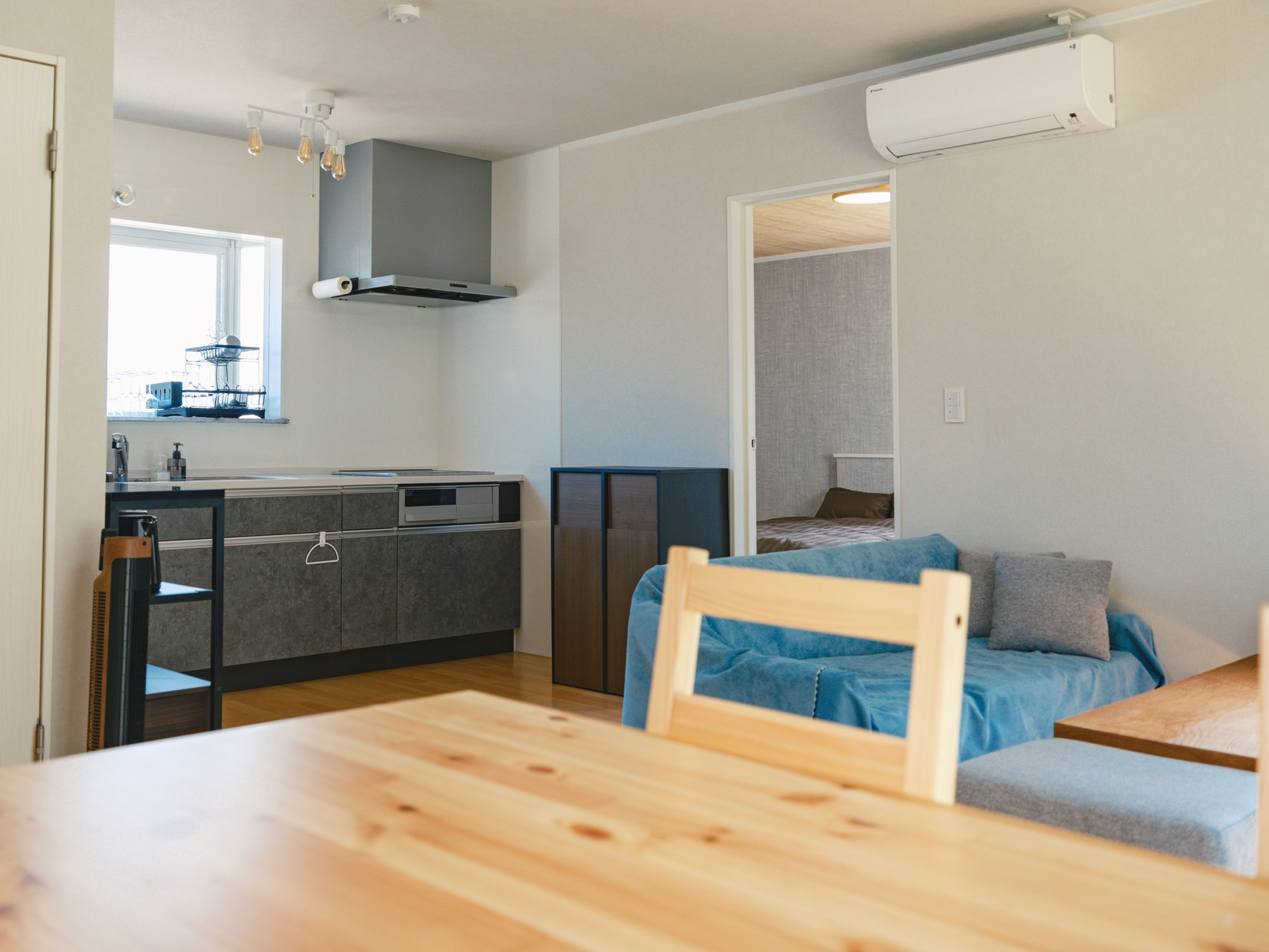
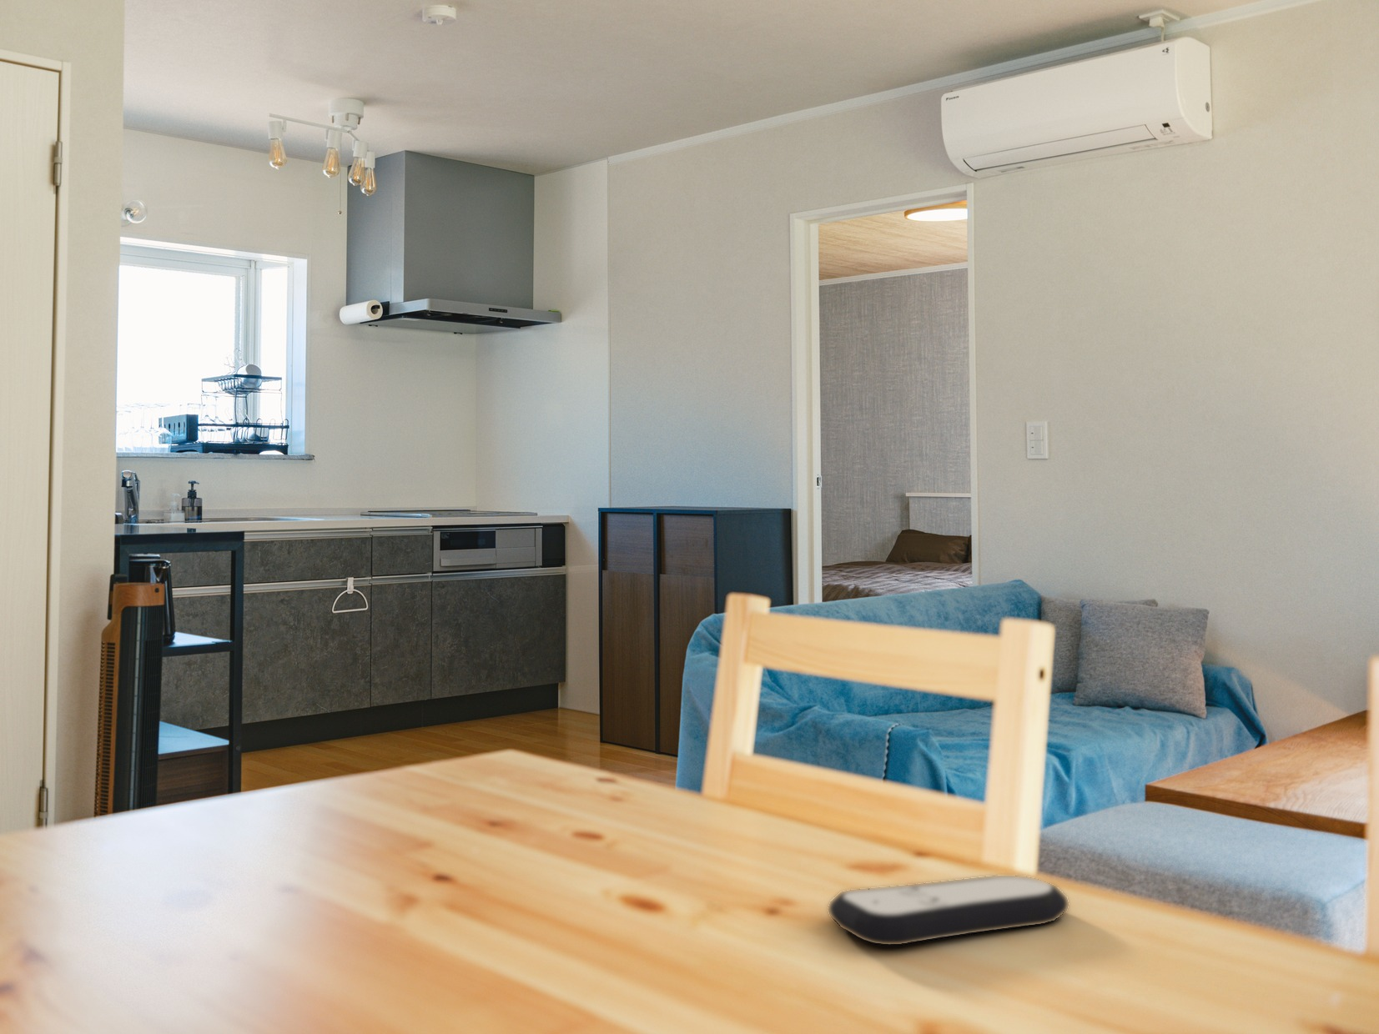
+ remote control (952, 906)
